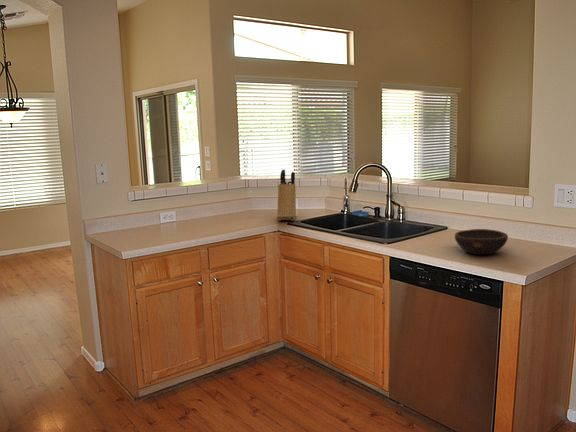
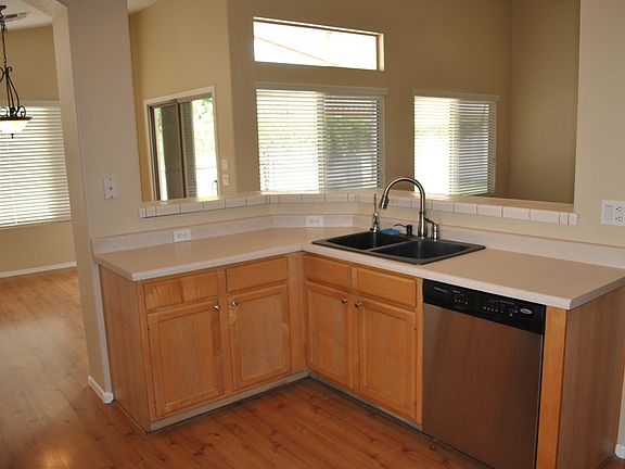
- knife block (286, 193)
- bowl (480, 242)
